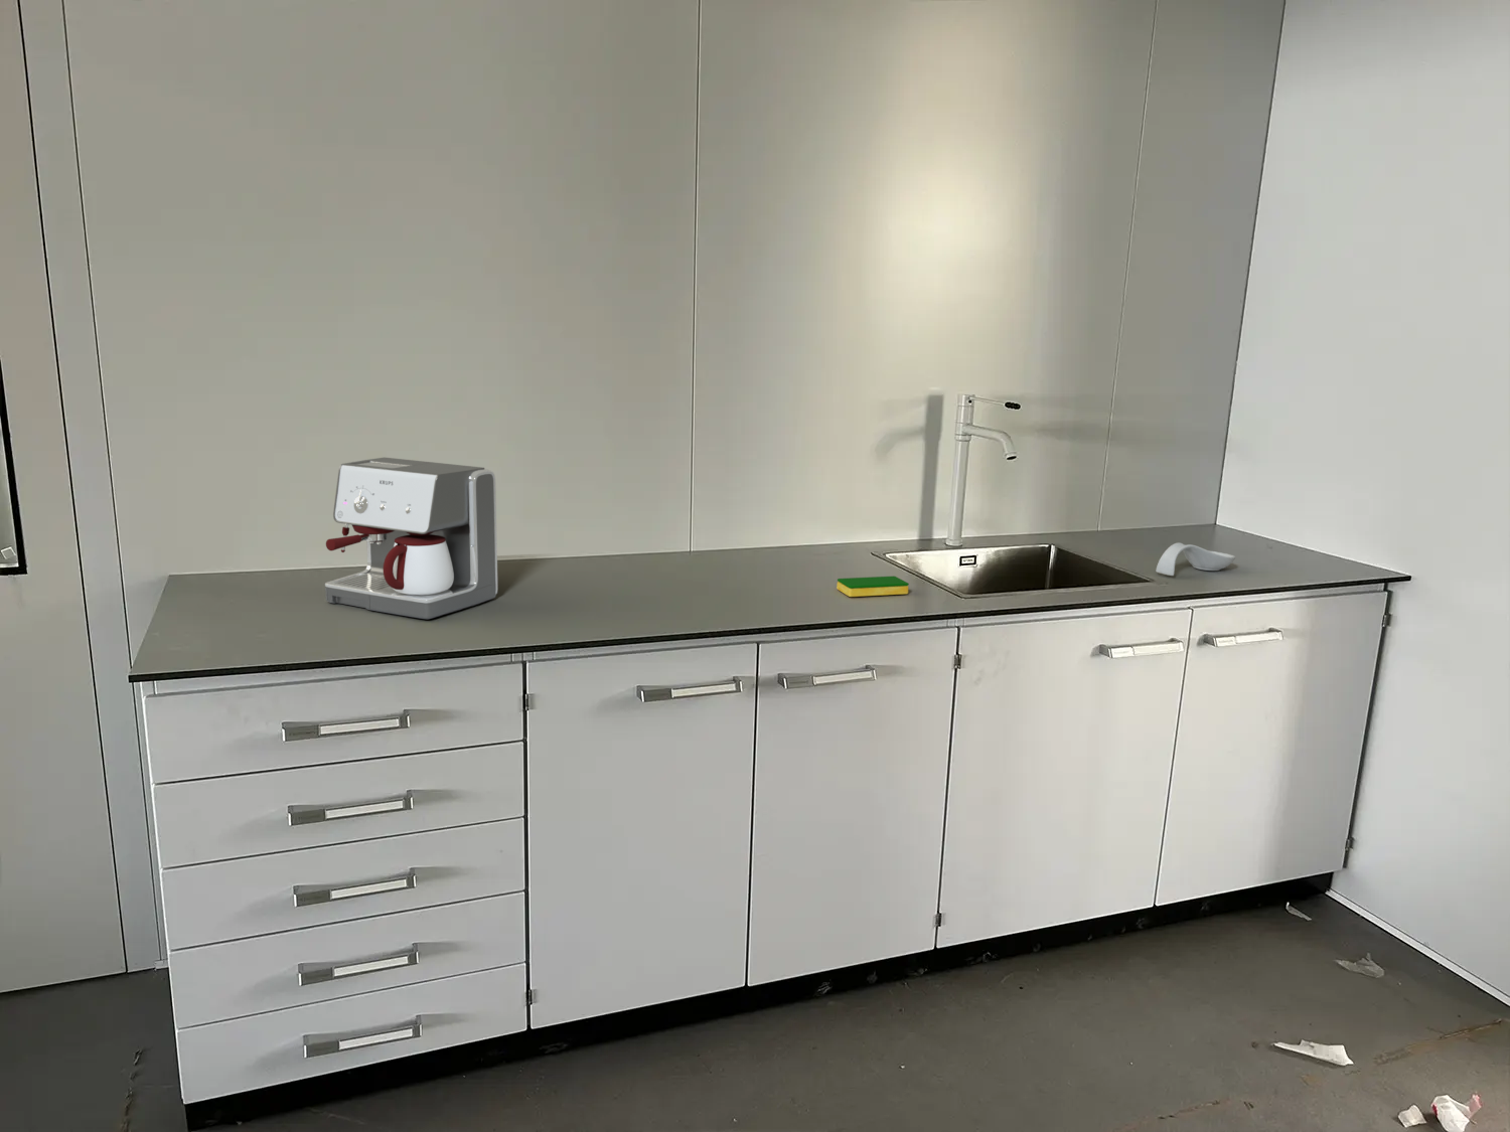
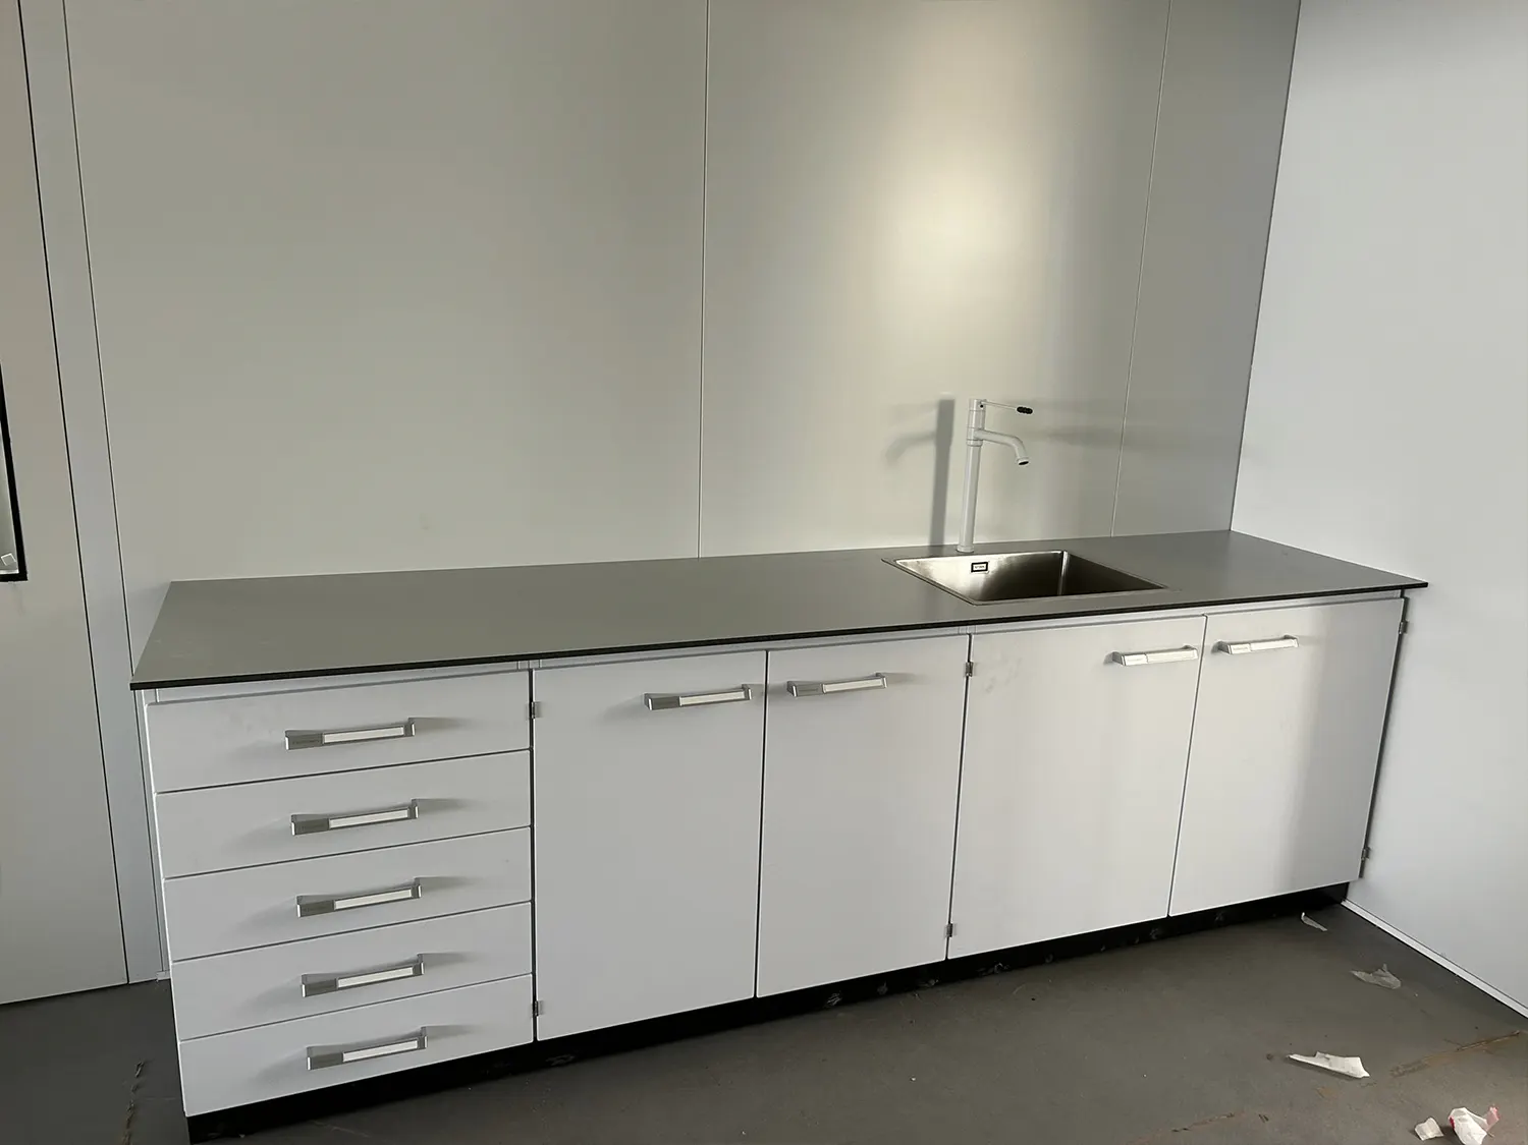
- coffee maker (410, 533)
- spoon rest (1195, 555)
- dish sponge (872, 586)
